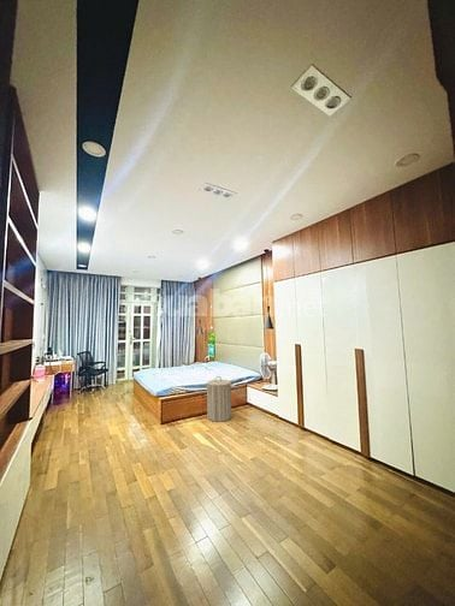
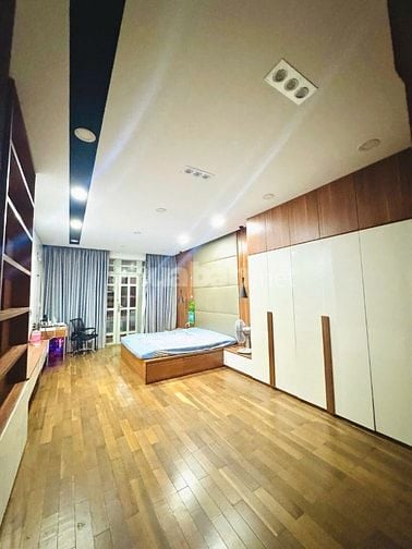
- laundry hamper (218, 397)
